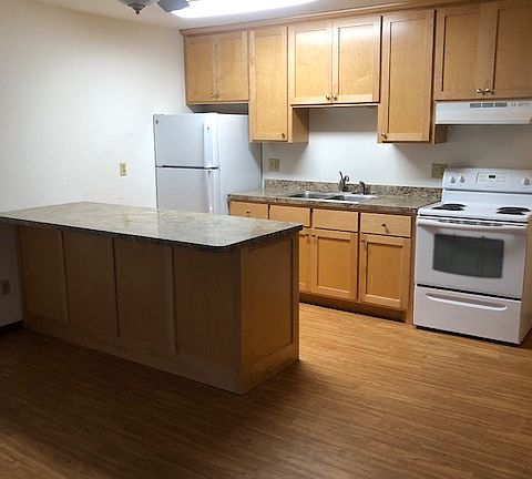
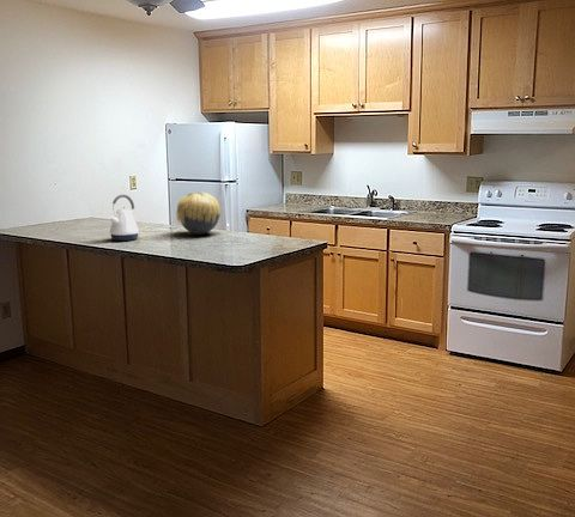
+ decorative ball (198, 213)
+ kettle (122, 217)
